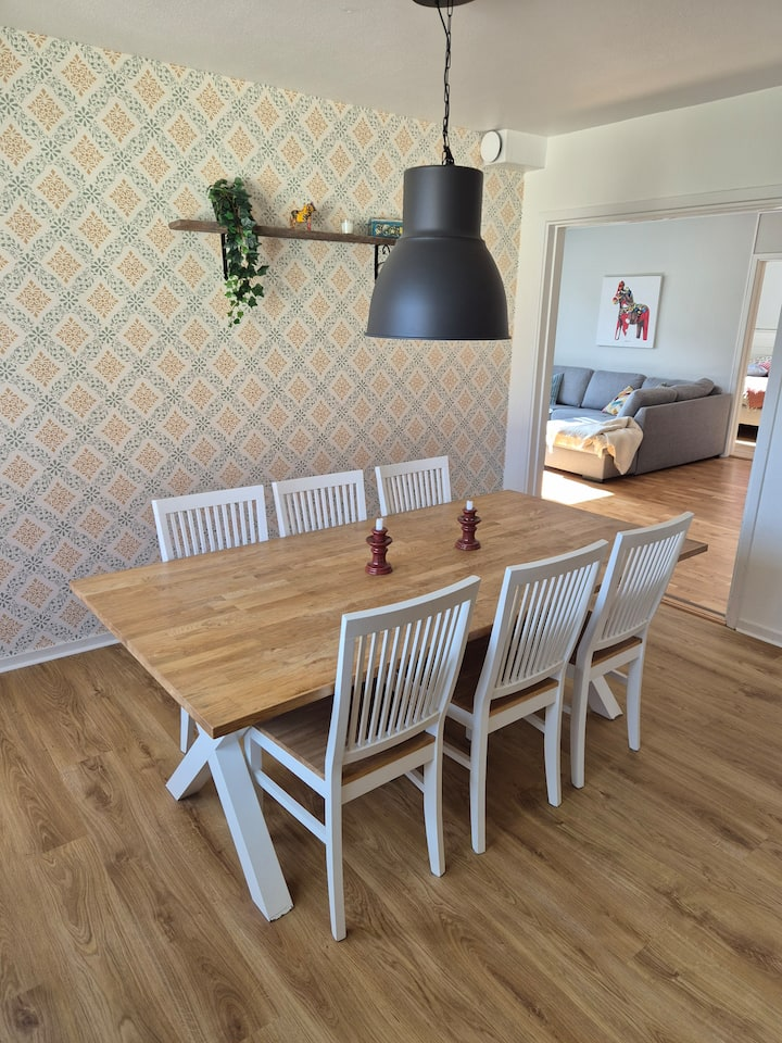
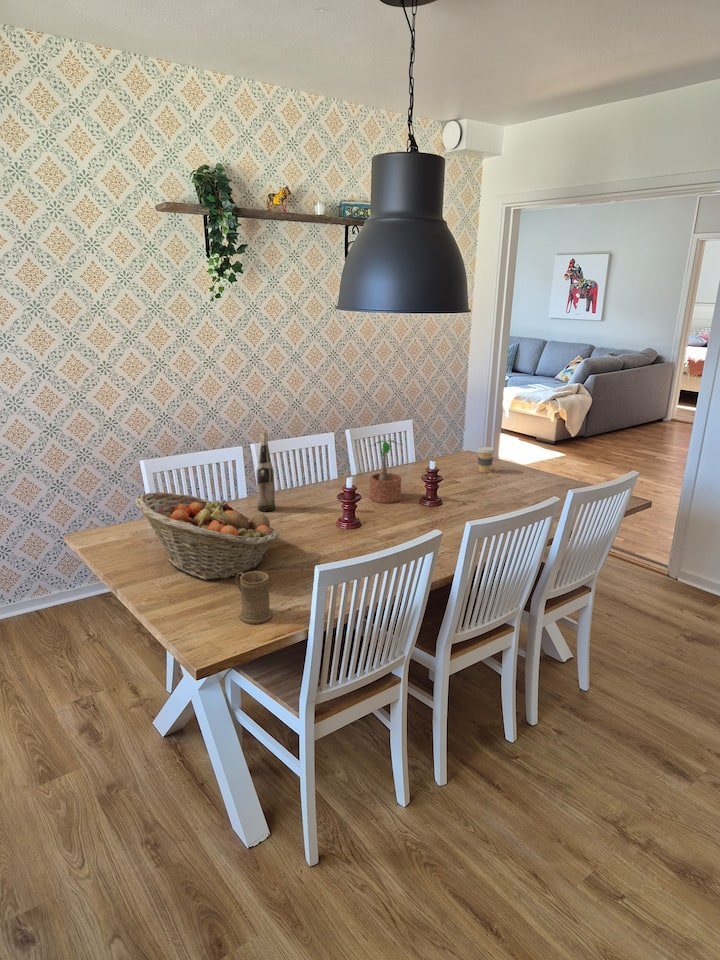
+ potted plant (385, 469)
+ wine bottle (265, 471)
+ coffee cup (485, 459)
+ fruit basket (207, 528)
+ mug (251, 594)
